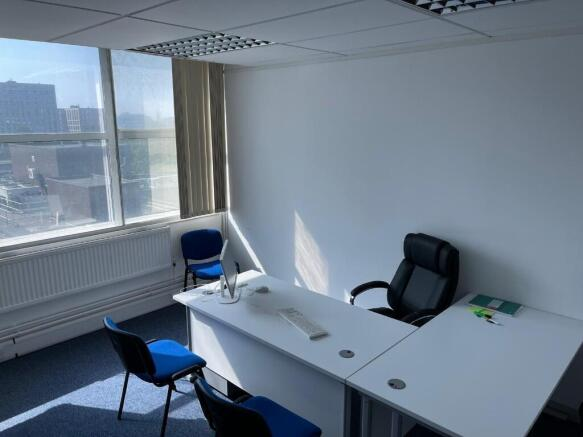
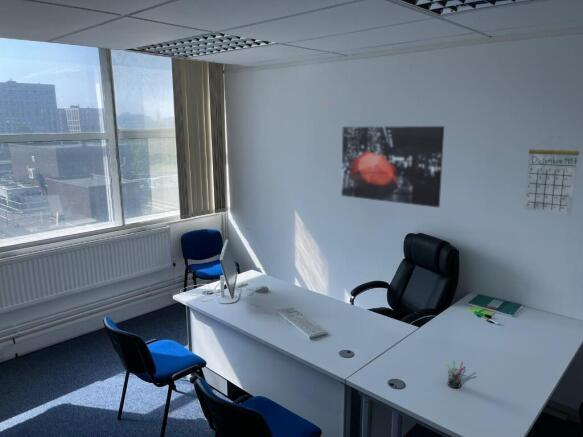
+ calendar (550, 174)
+ pen holder (455, 372)
+ wall art (388, 164)
